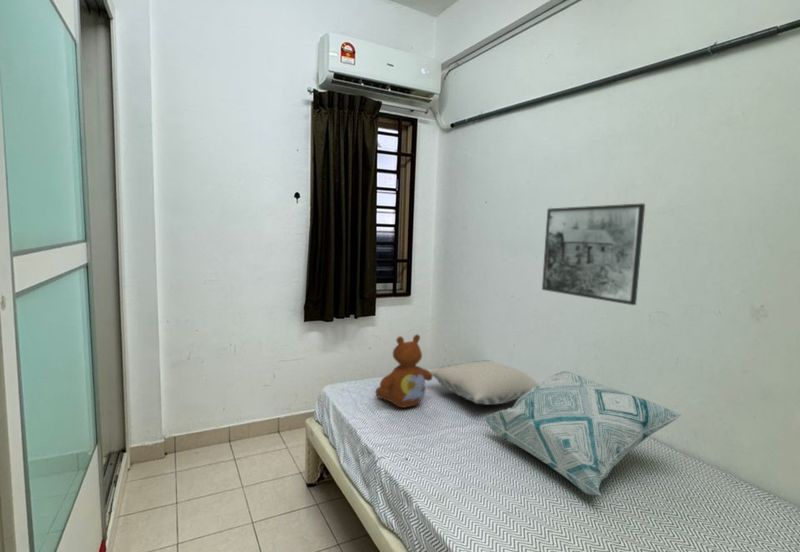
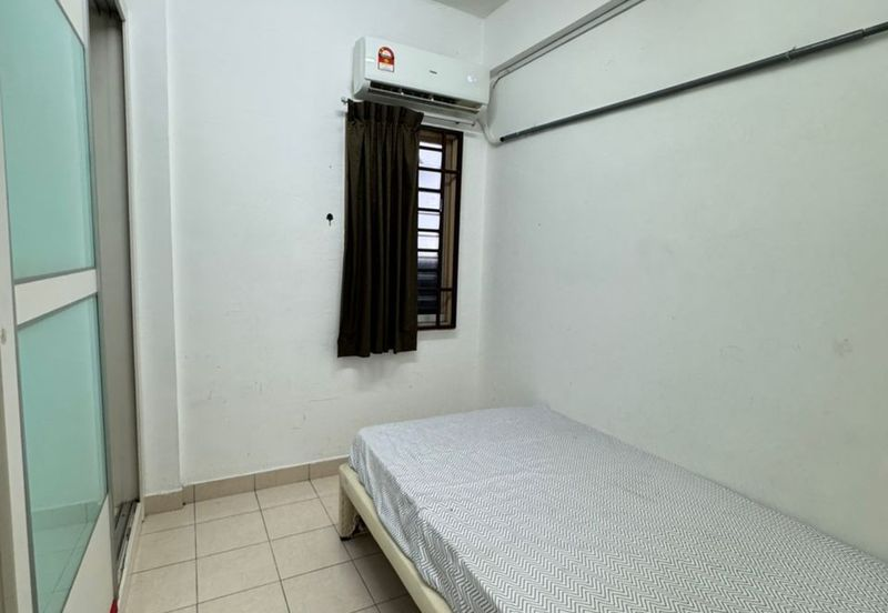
- pillow (483, 380)
- decorative pillow (575, 421)
- teddy bear (401, 367)
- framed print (587, 252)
